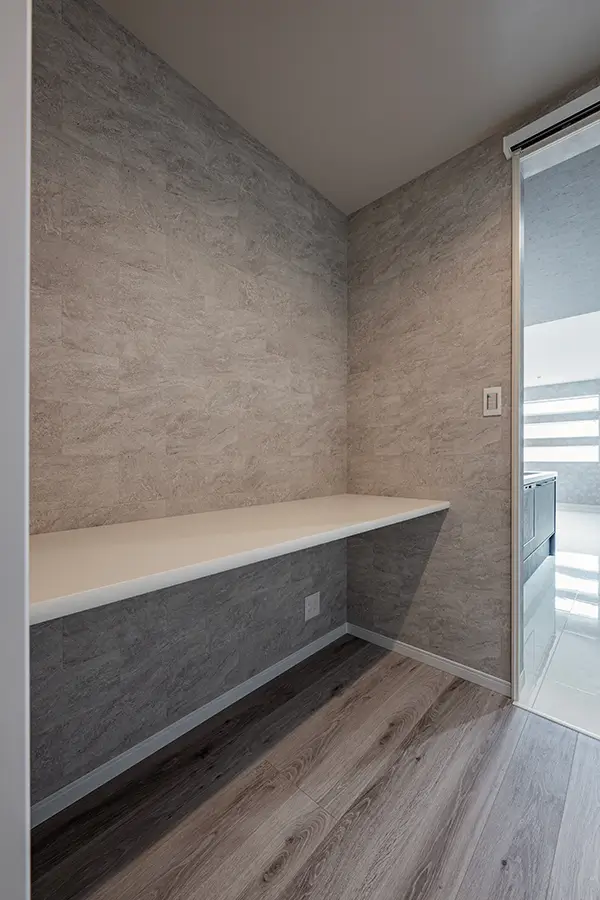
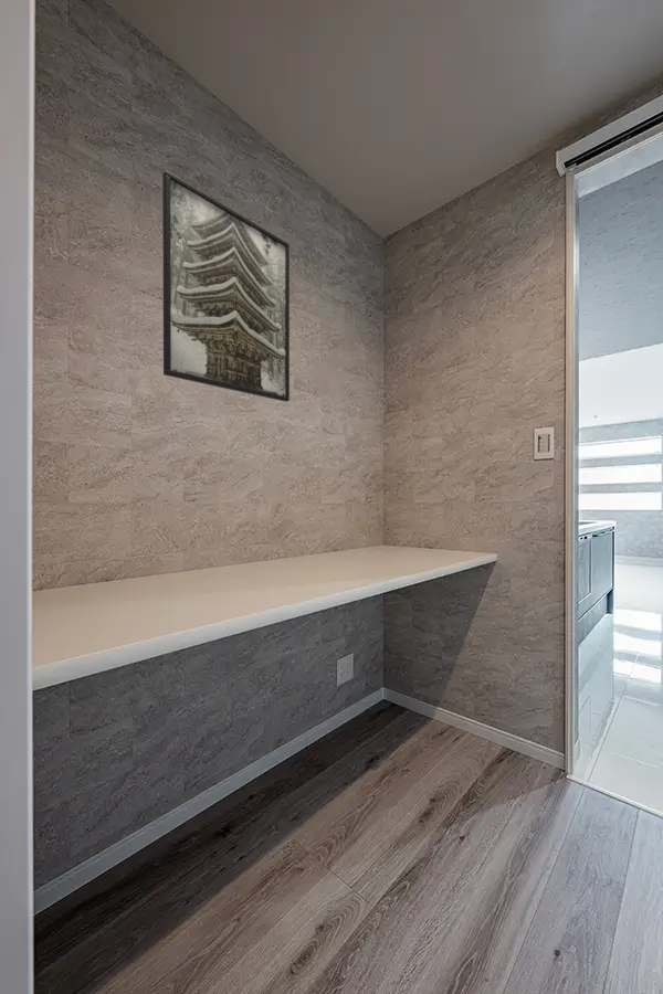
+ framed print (233, 302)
